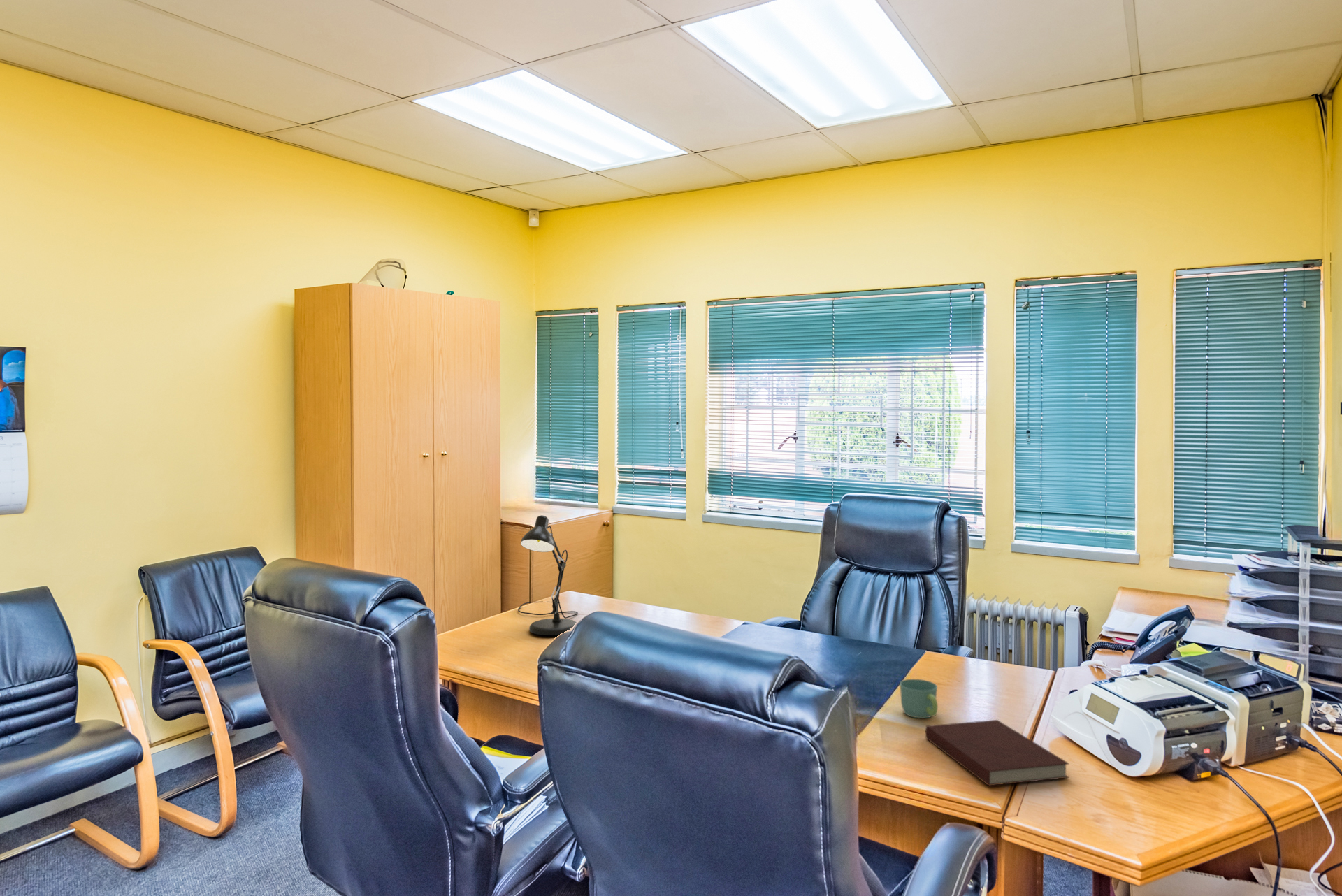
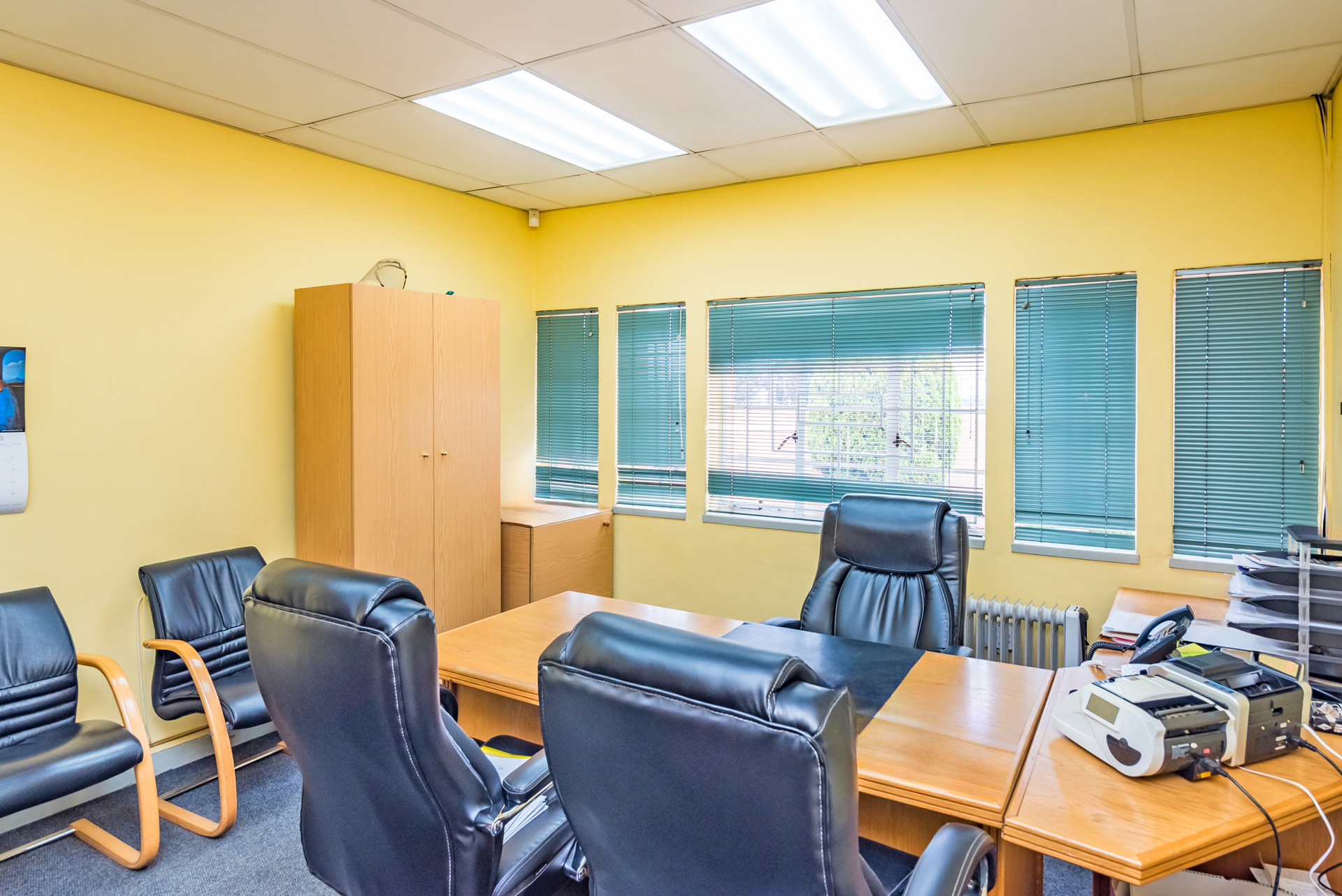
- desk lamp (540, 551)
- notebook (993, 750)
- mug (921, 700)
